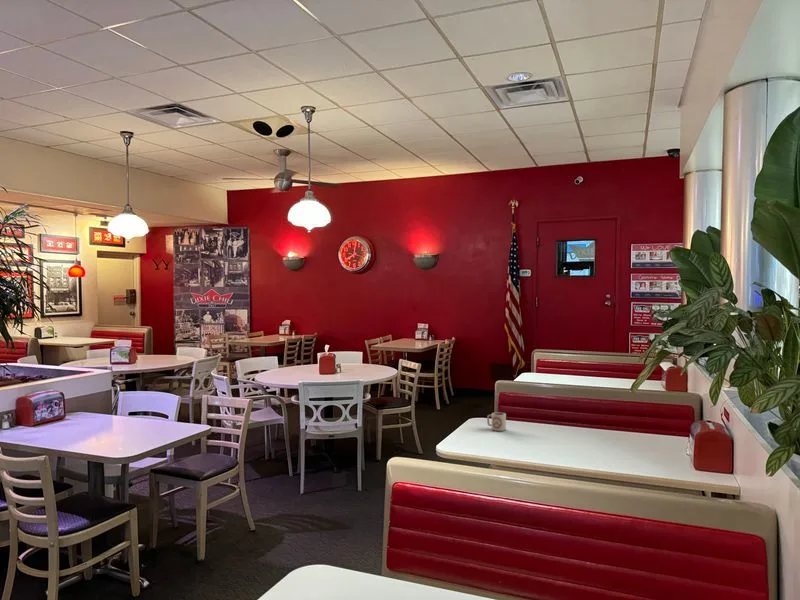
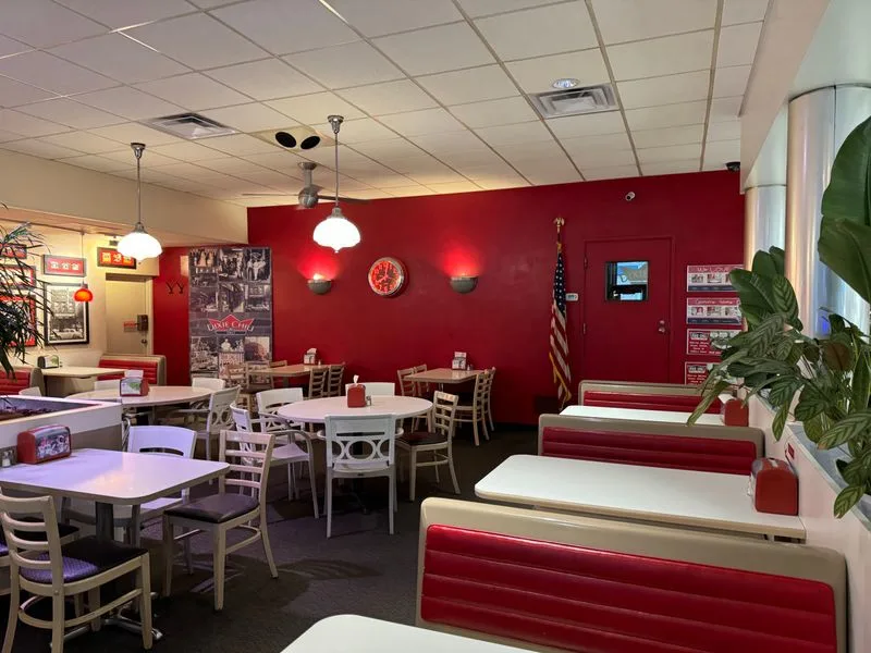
- cup (496, 421)
